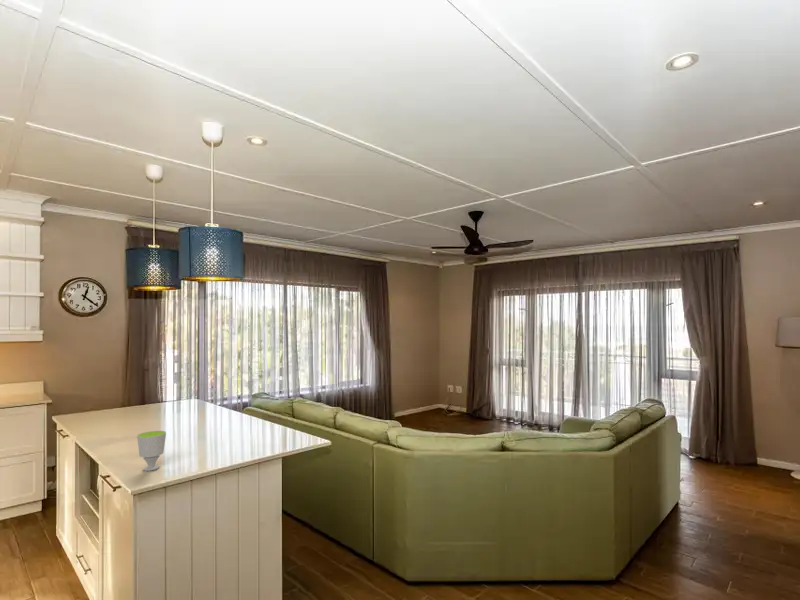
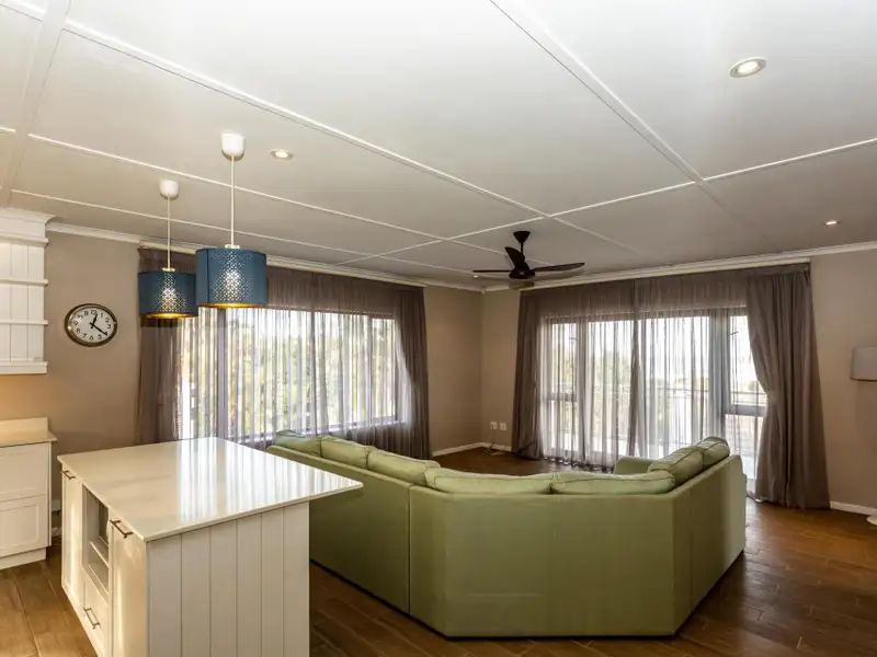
- cup (151, 451)
